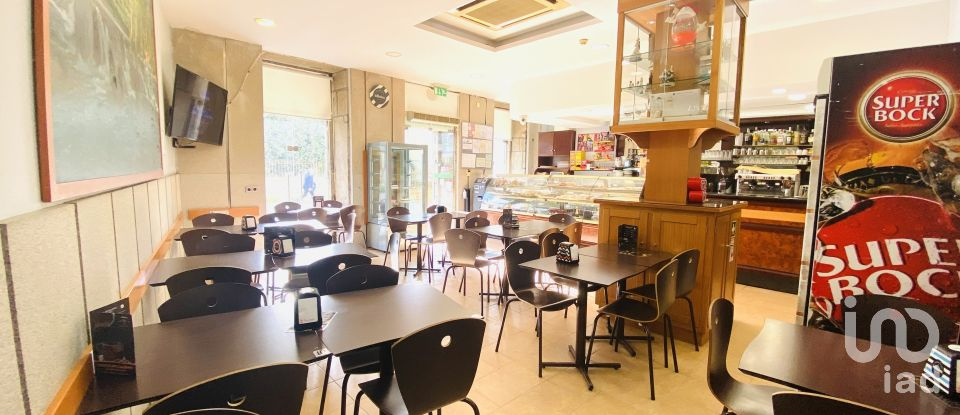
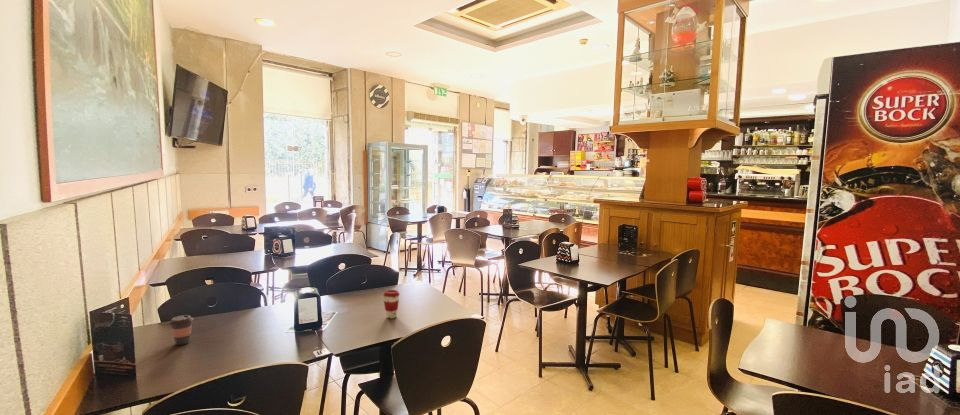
+ coffee cup (181, 330)
+ coffee cup (391, 304)
